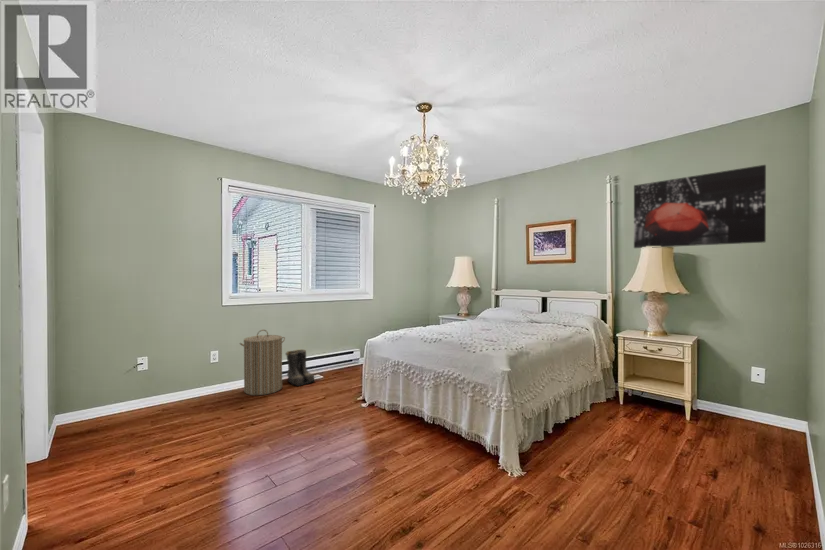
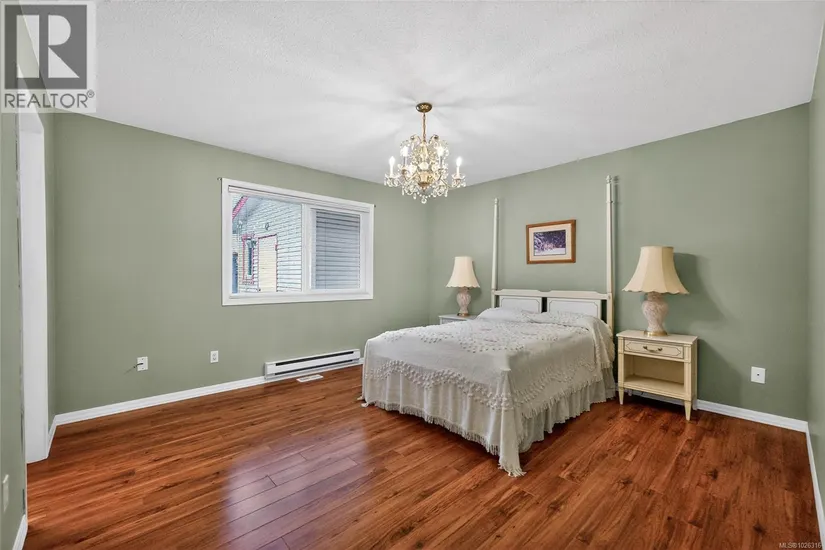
- boots (299, 366)
- wall art (693, 211)
- laundry hamper (263, 359)
